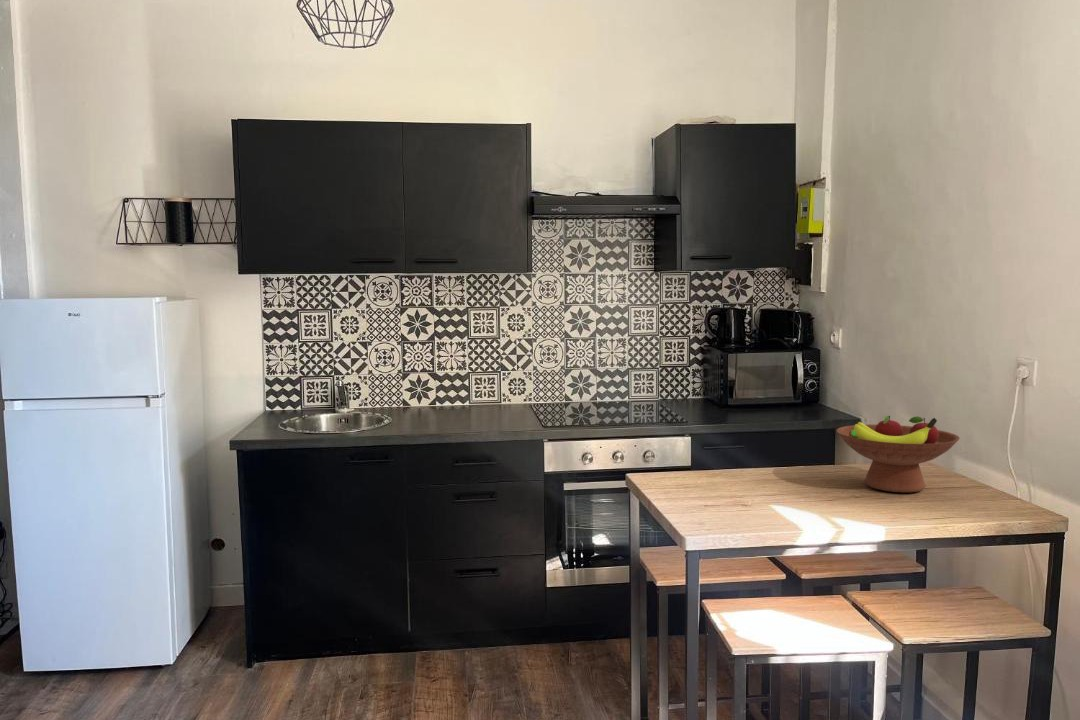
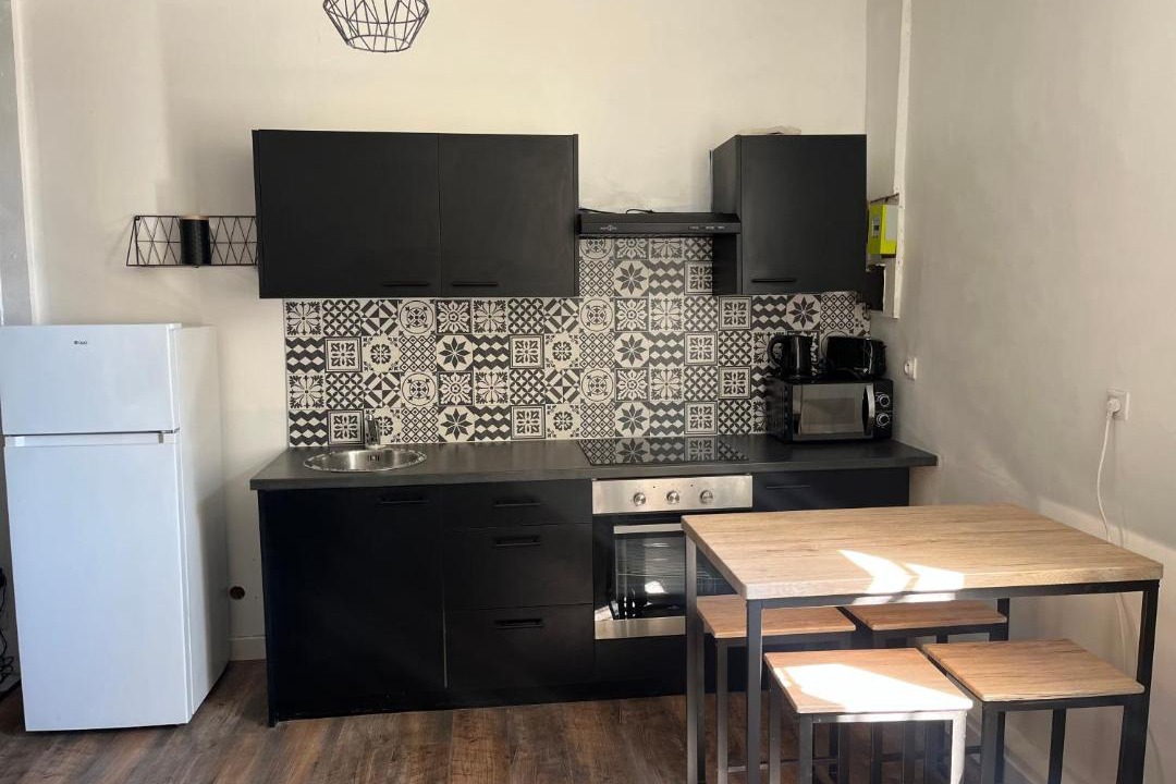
- fruit bowl (895, 449)
